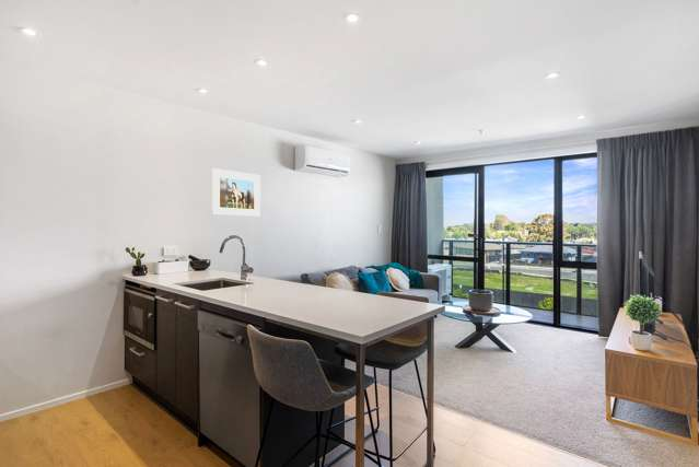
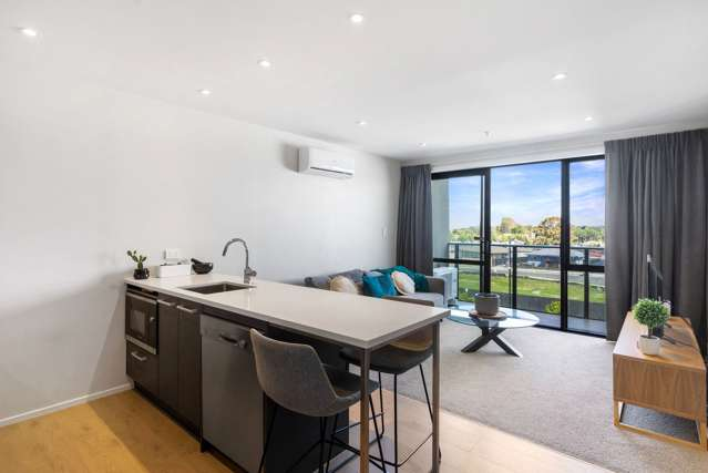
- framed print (237, 194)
